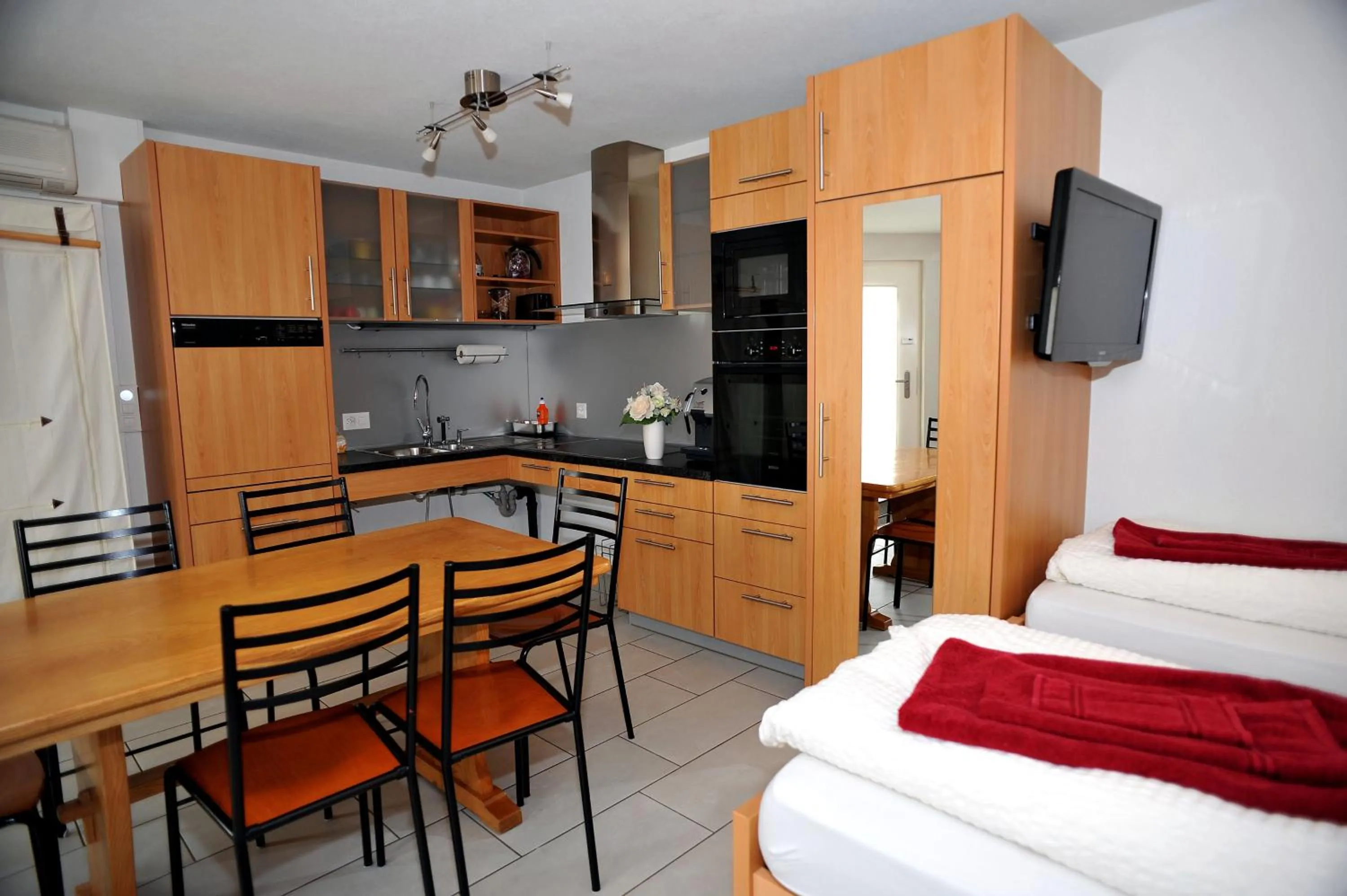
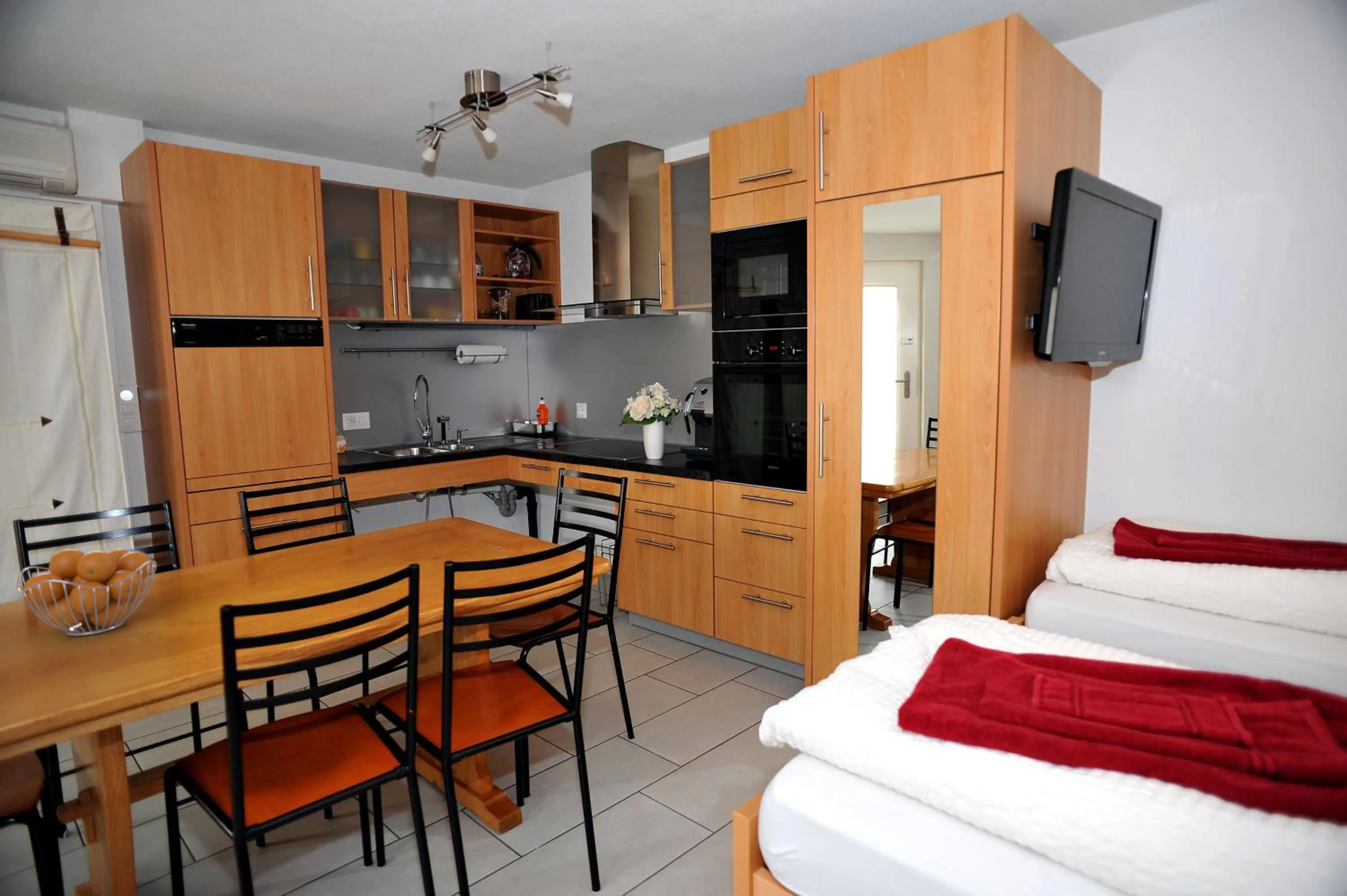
+ fruit basket (91, 589)
